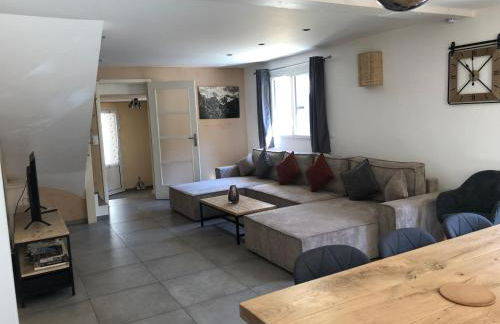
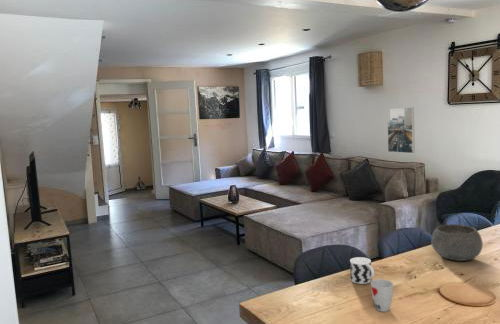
+ cup (382, 295)
+ cup (363, 271)
+ bowl (456, 243)
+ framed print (400, 130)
